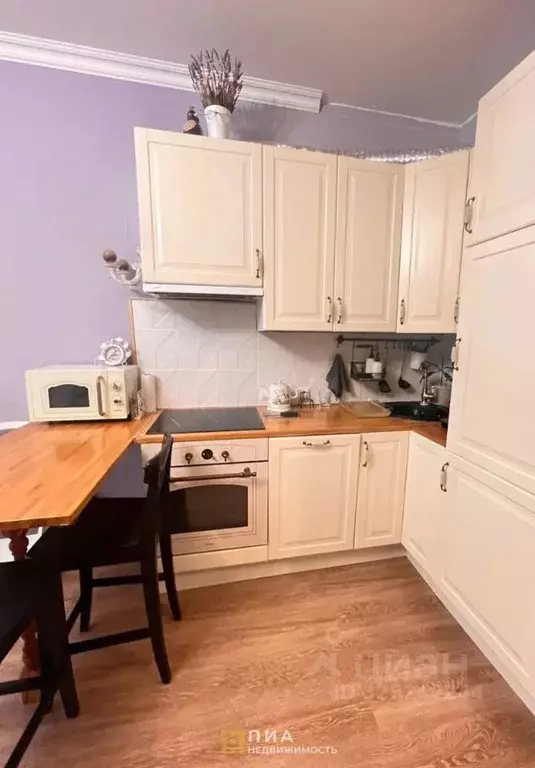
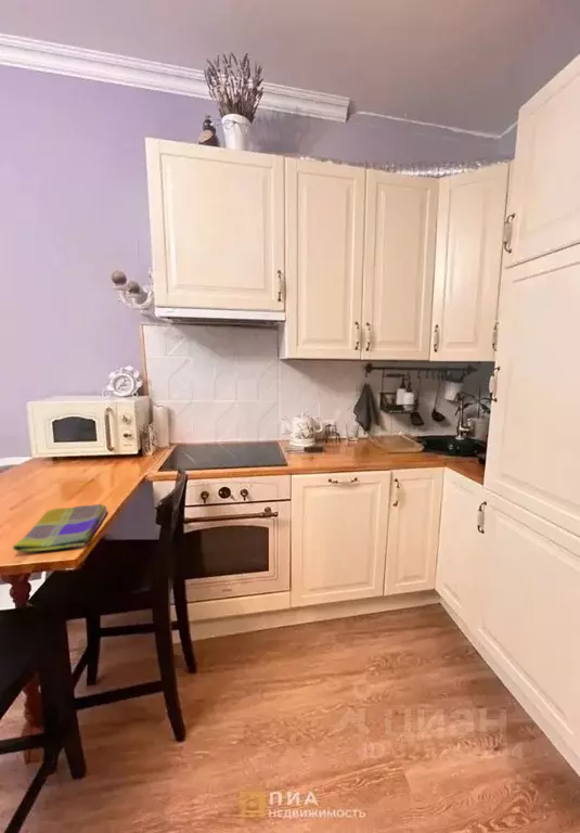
+ dish towel (65, 525)
